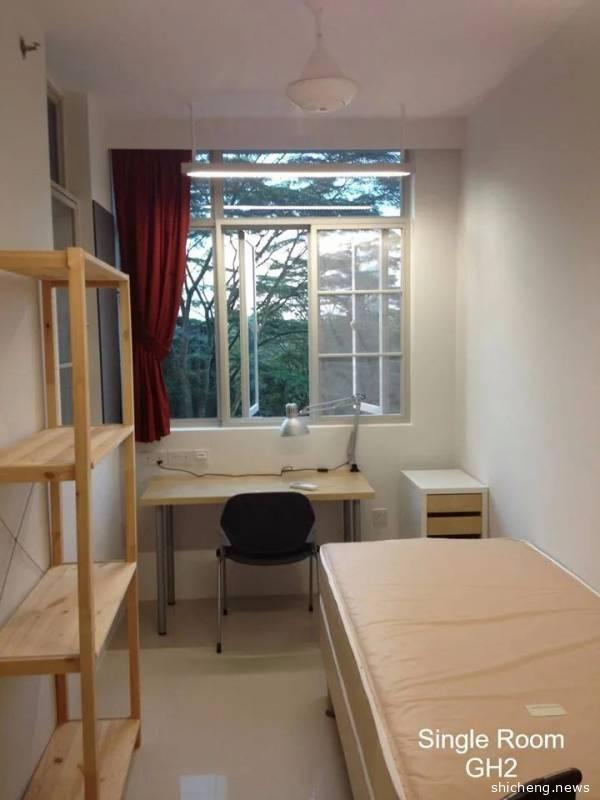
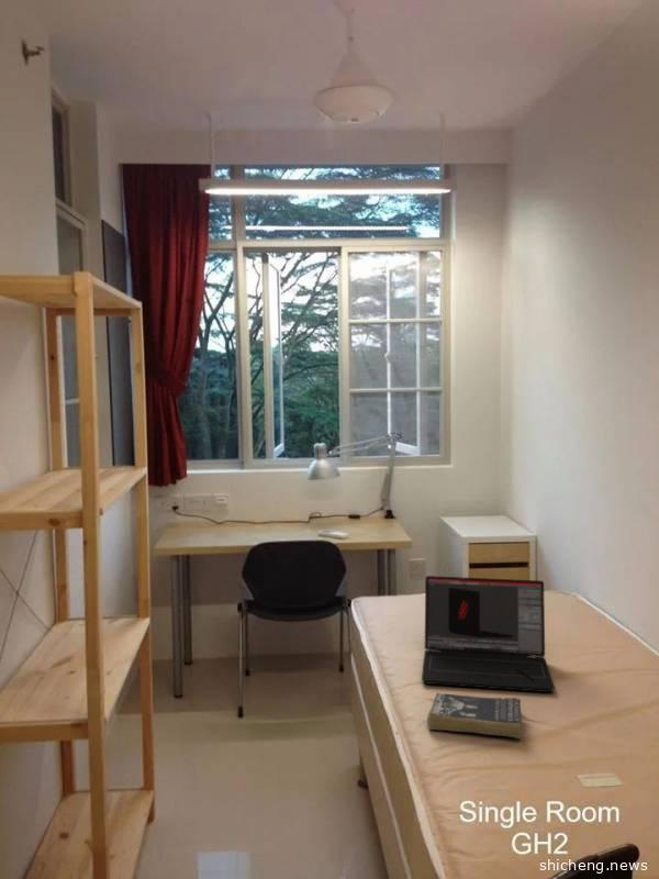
+ laptop (484, 630)
+ book (474, 713)
